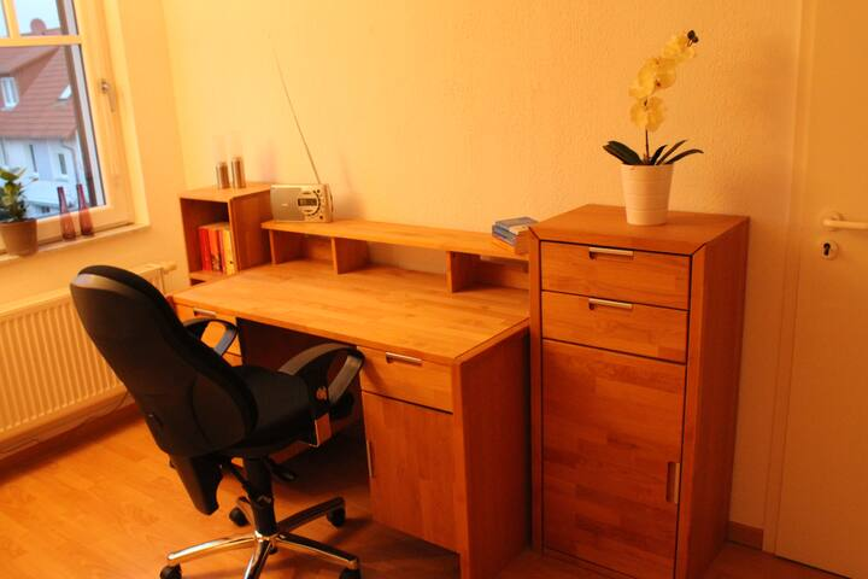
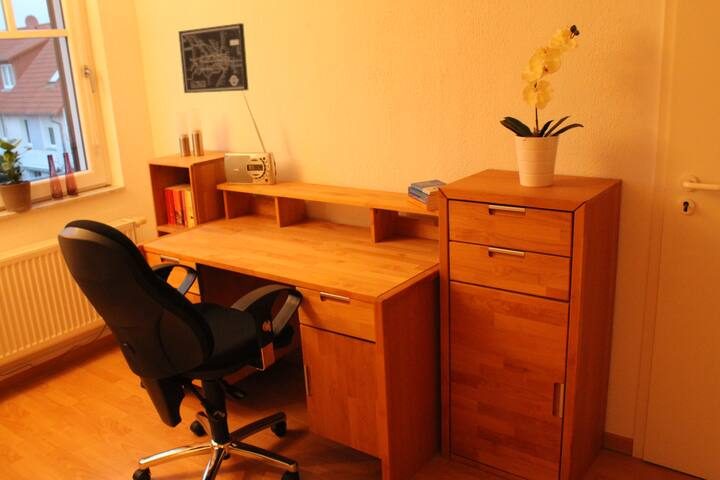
+ wall art (212, 60)
